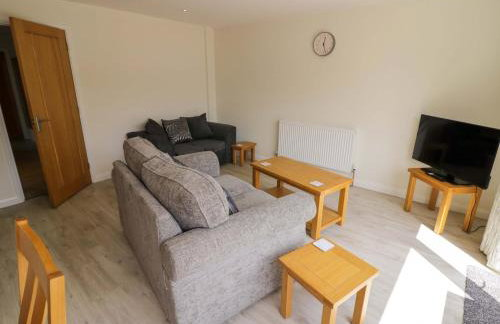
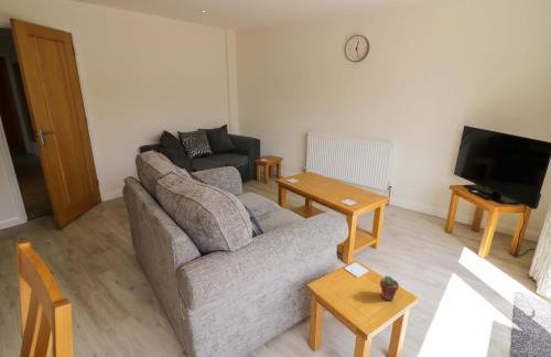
+ potted succulent (388, 286)
